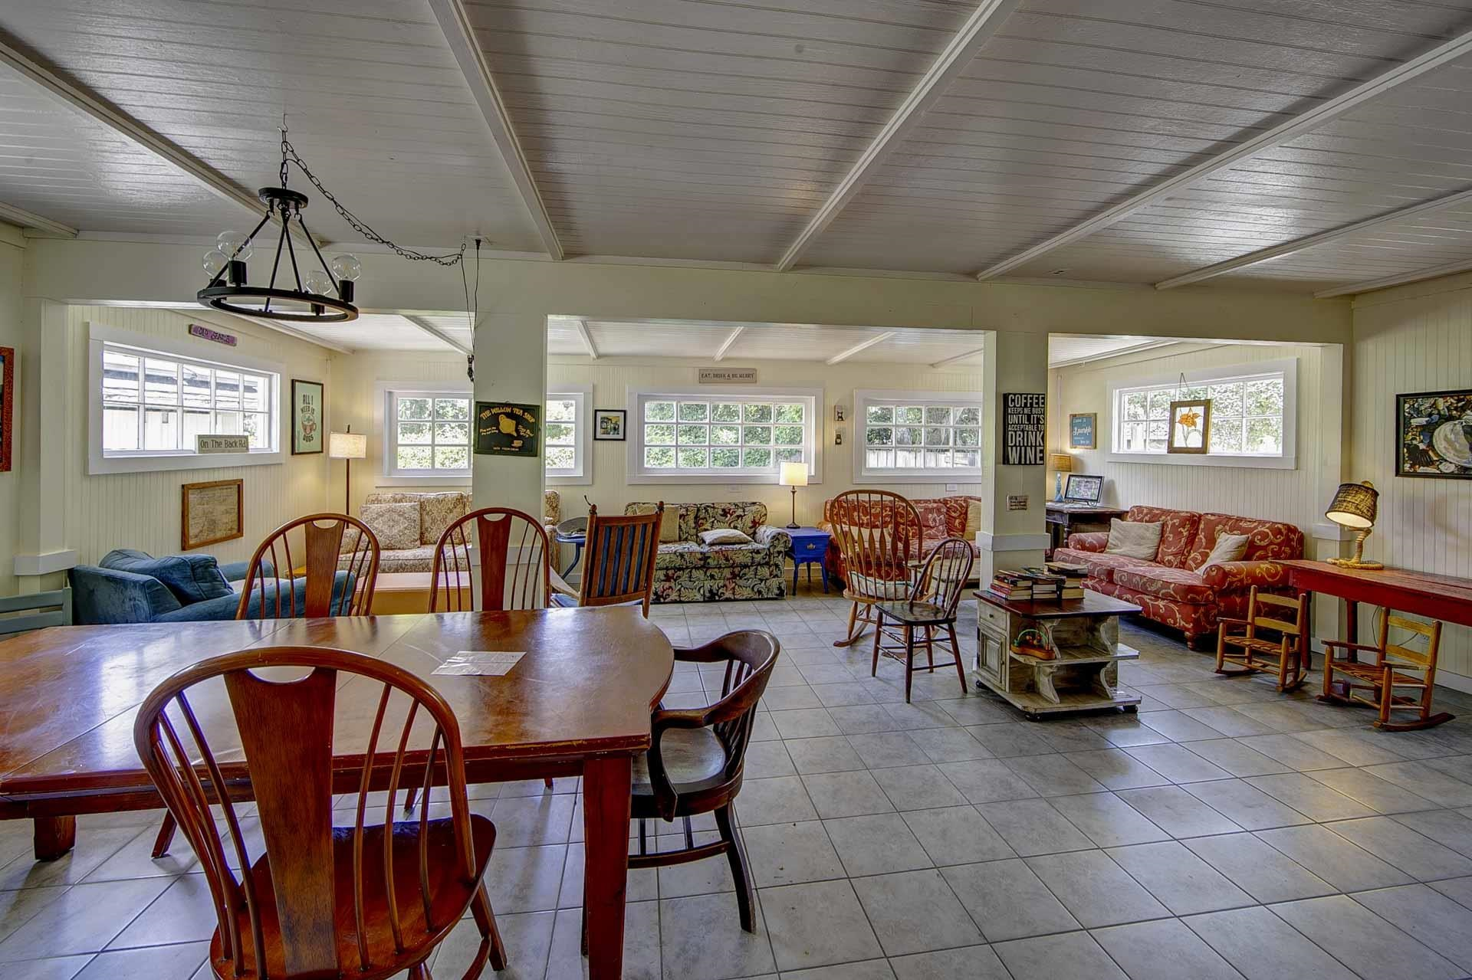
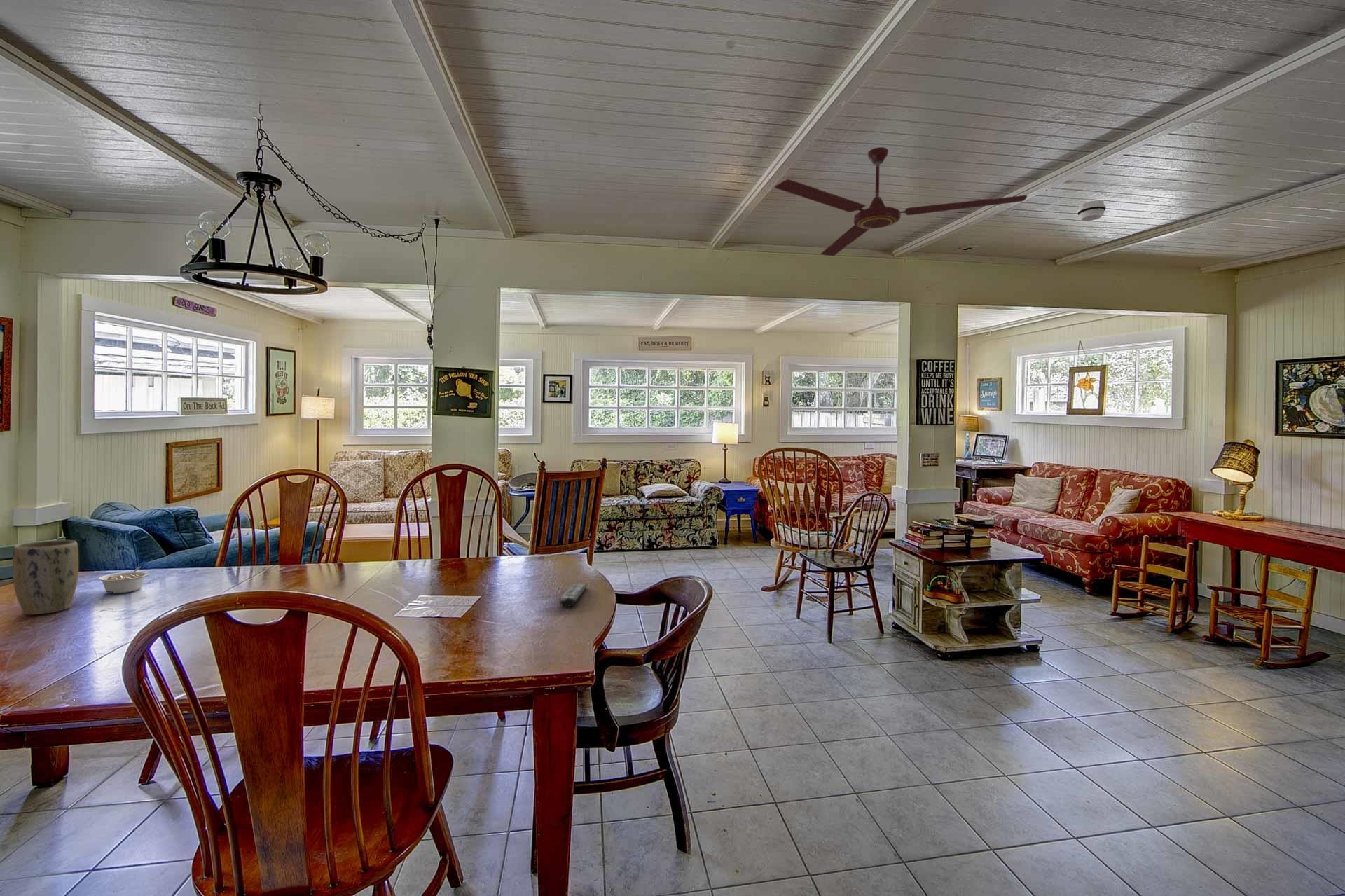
+ legume (123, 581)
+ ceiling fan (906, 208)
+ remote control (574, 593)
+ plant pot (46, 577)
+ smoke detector (1091, 211)
